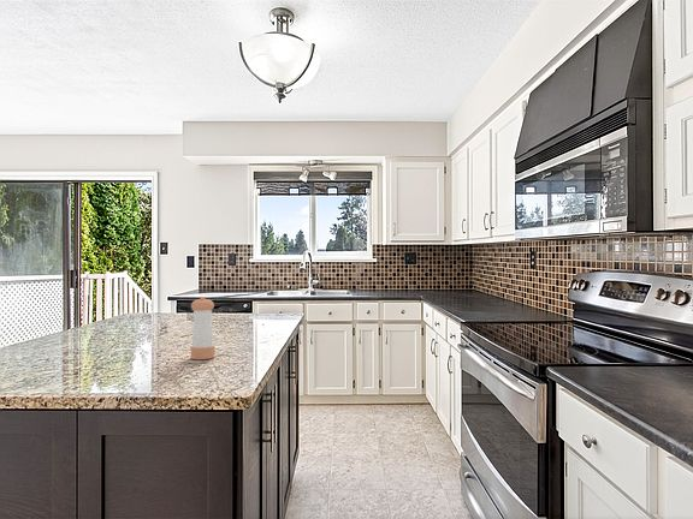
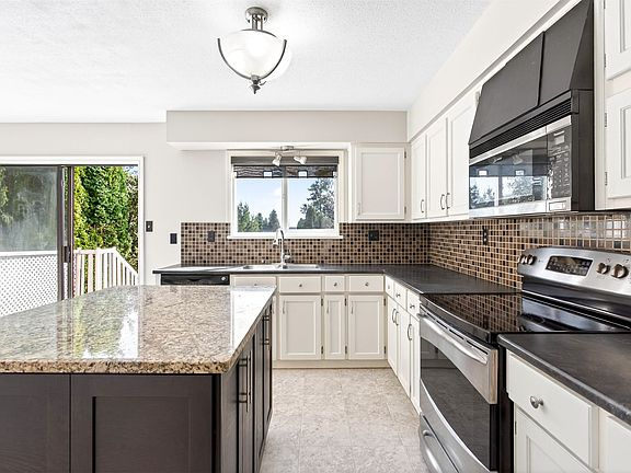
- pepper shaker (202, 327)
